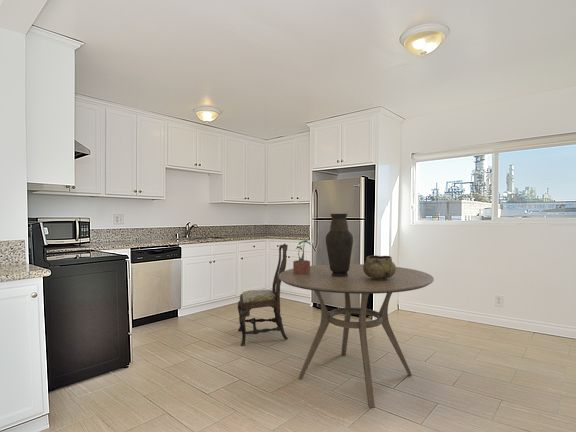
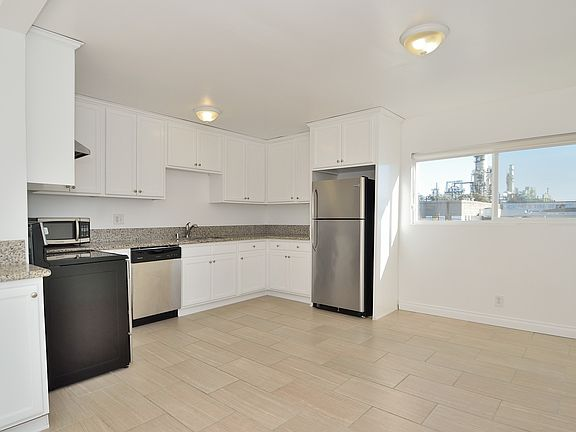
- potted plant (303, 256)
- dining chair (261, 290)
- vase (339, 244)
- decorative bowl (379, 267)
- dining table (353, 325)
